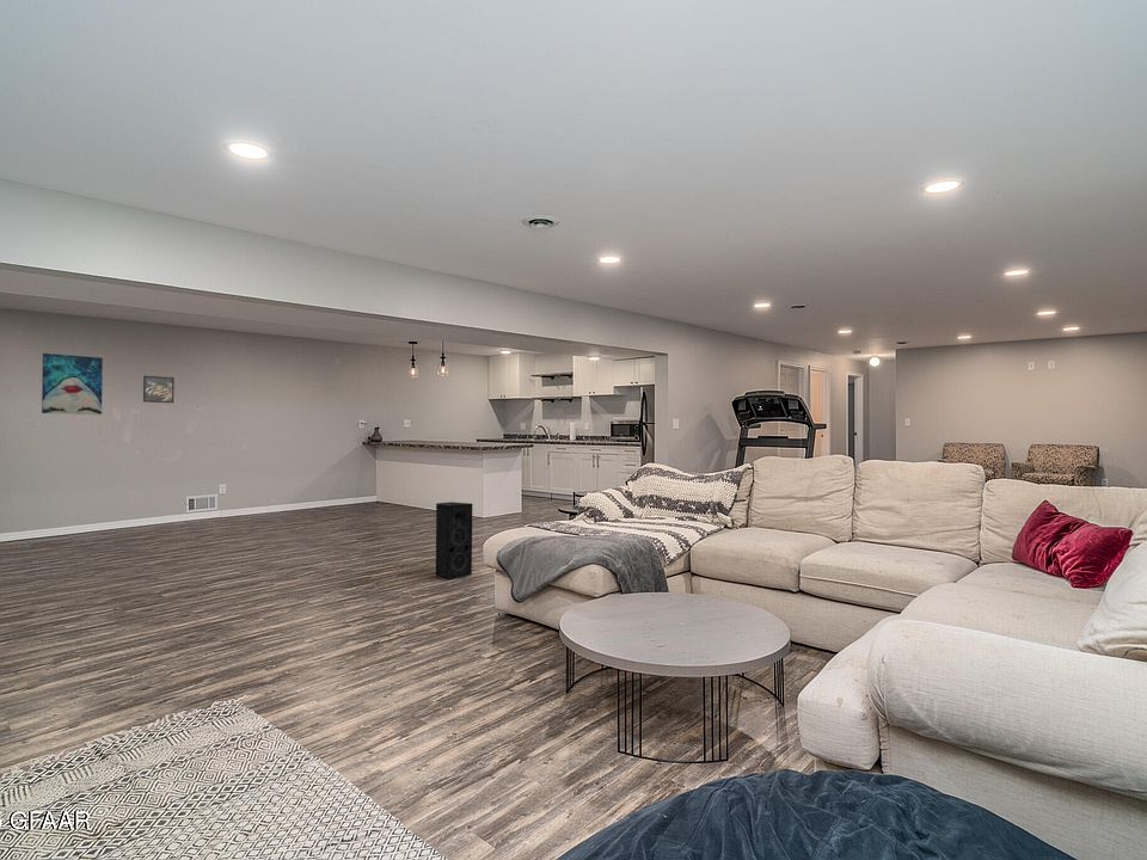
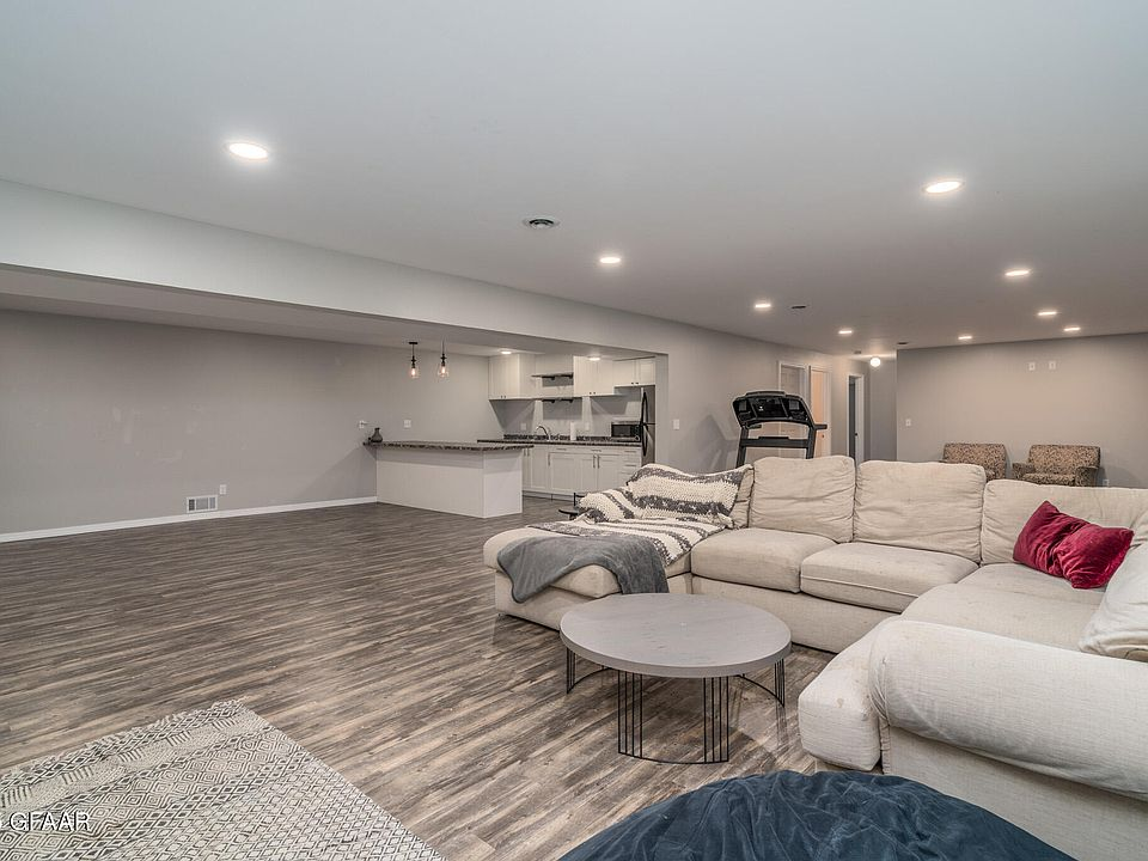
- wall art (73, 385)
- speaker (452, 539)
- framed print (158, 389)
